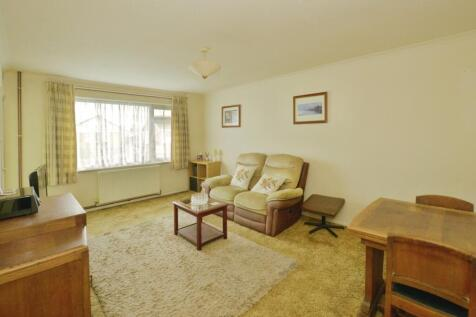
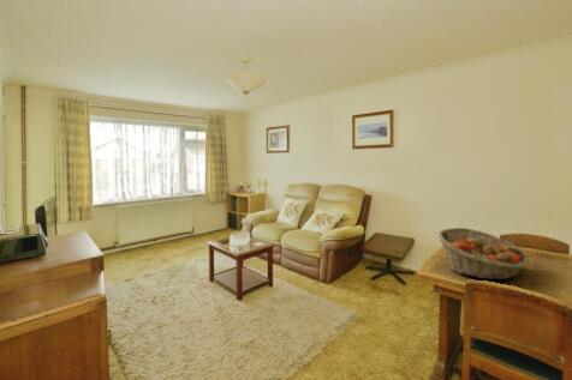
+ fruit basket (479, 251)
